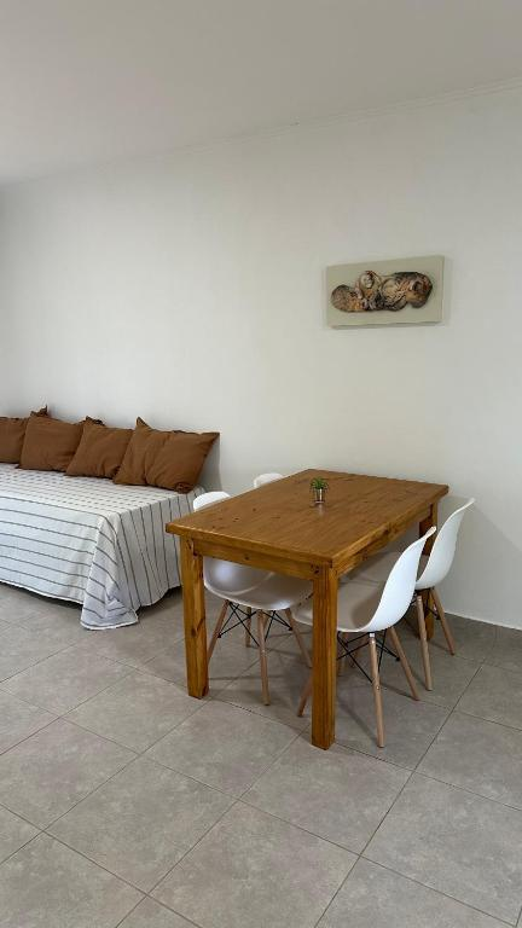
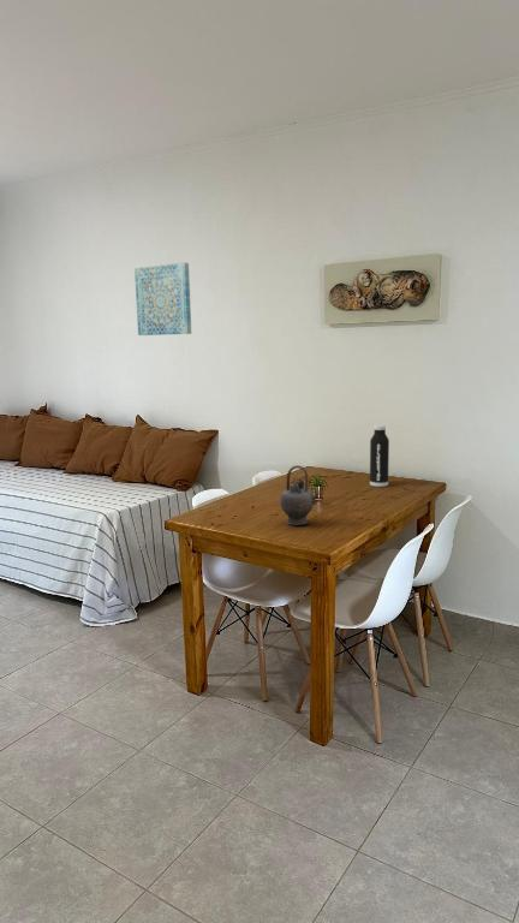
+ wall art (162, 300)
+ water bottle (378, 454)
+ teapot (300, 494)
